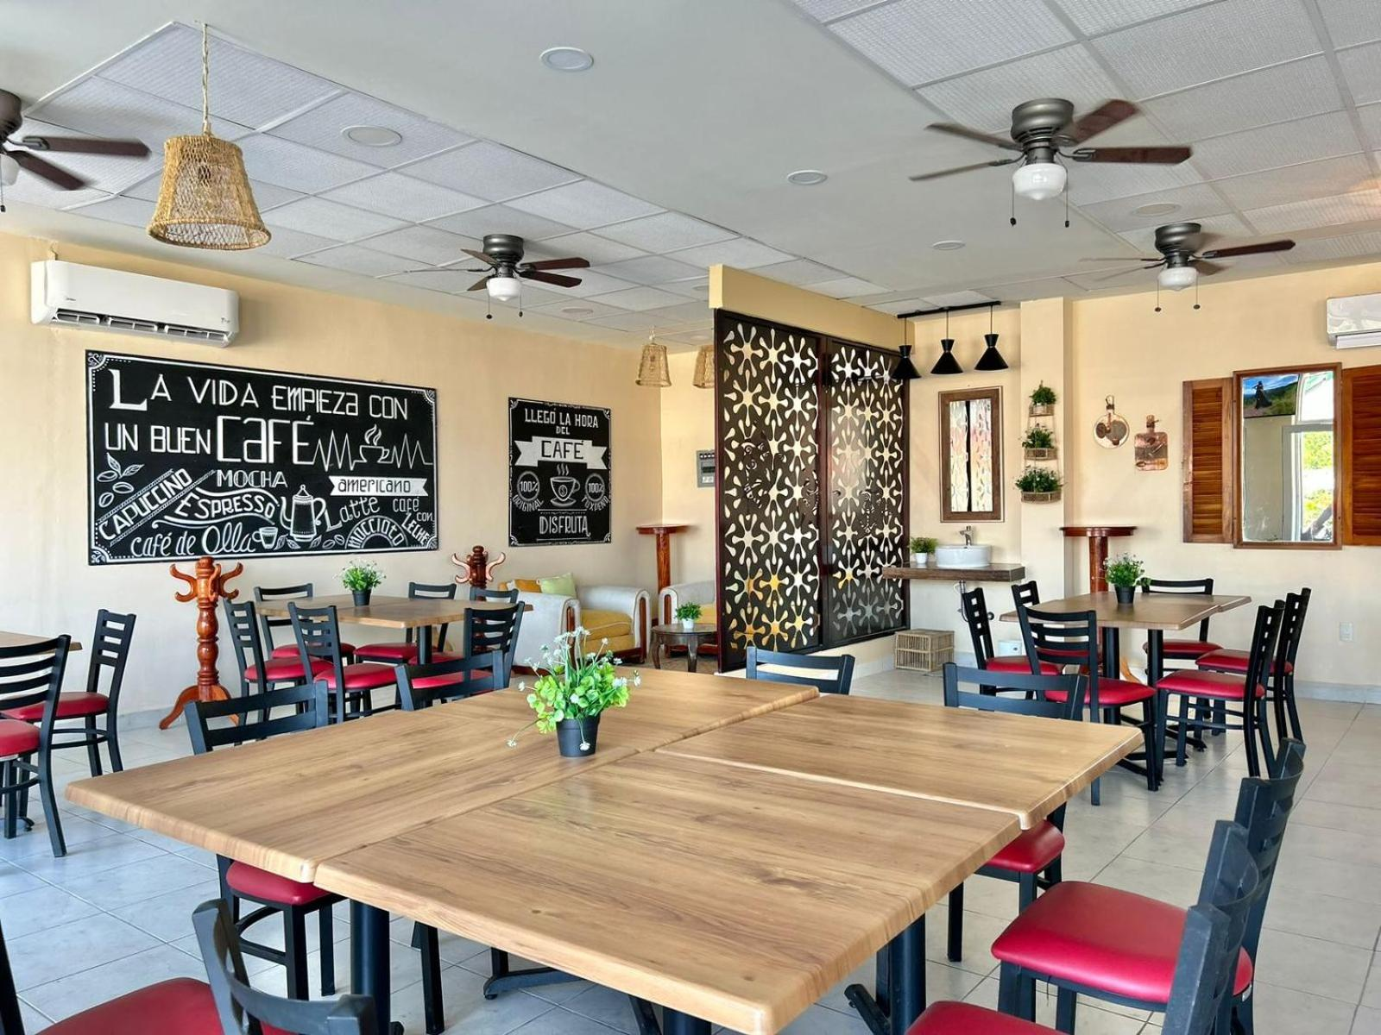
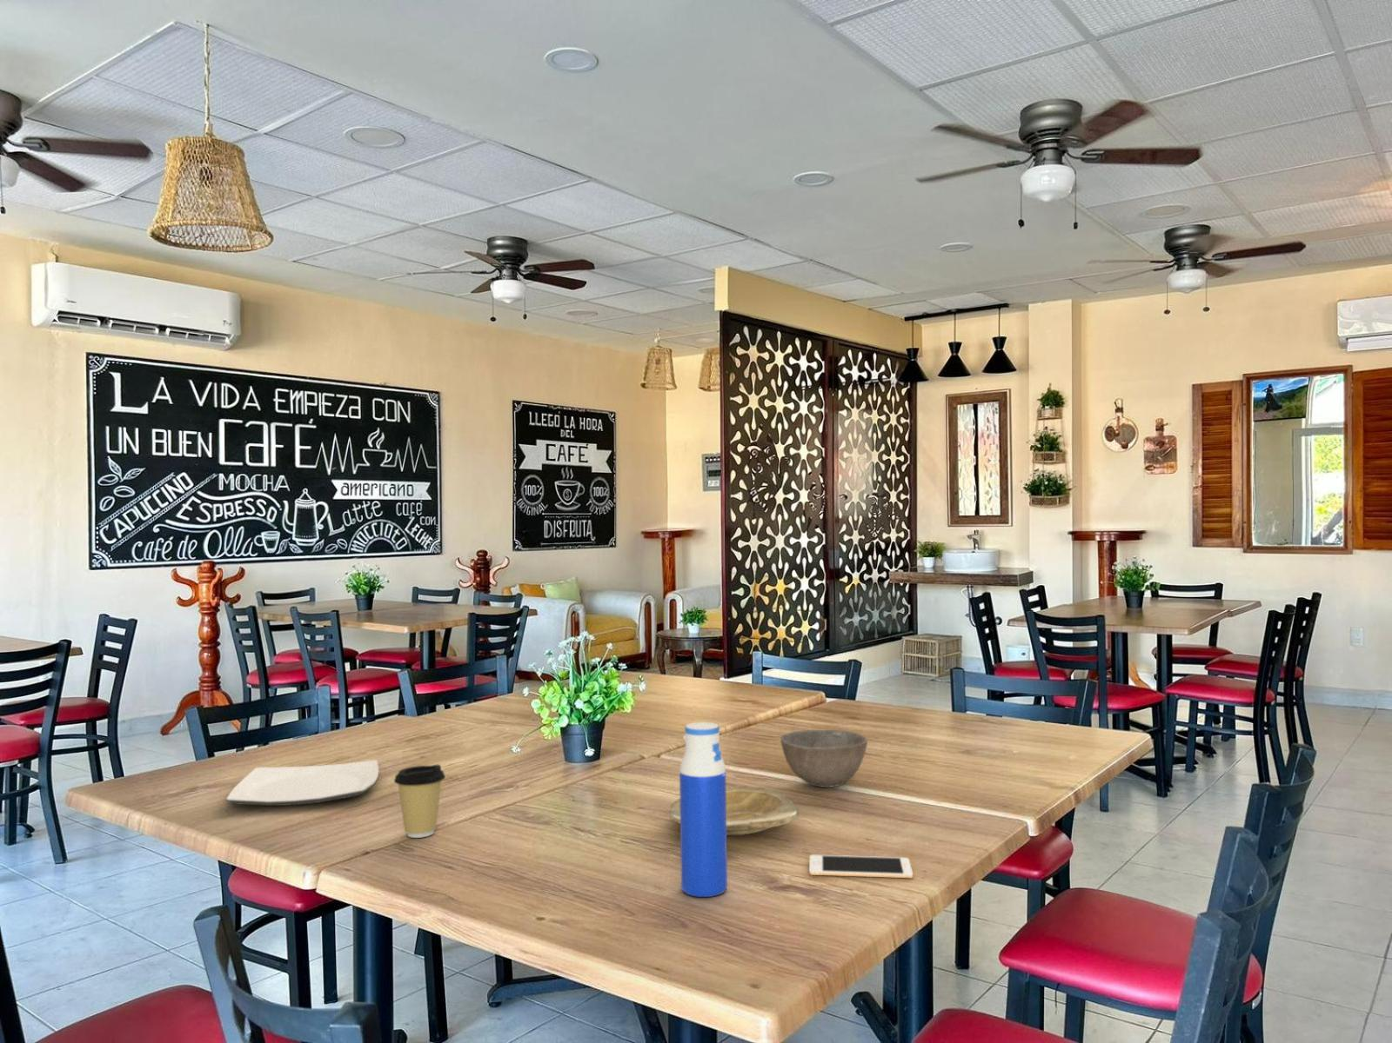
+ cell phone (859, 866)
+ bowl (824, 760)
+ coffee cup (420, 801)
+ water bottle (703, 806)
+ plate (307, 784)
+ plate (732, 814)
